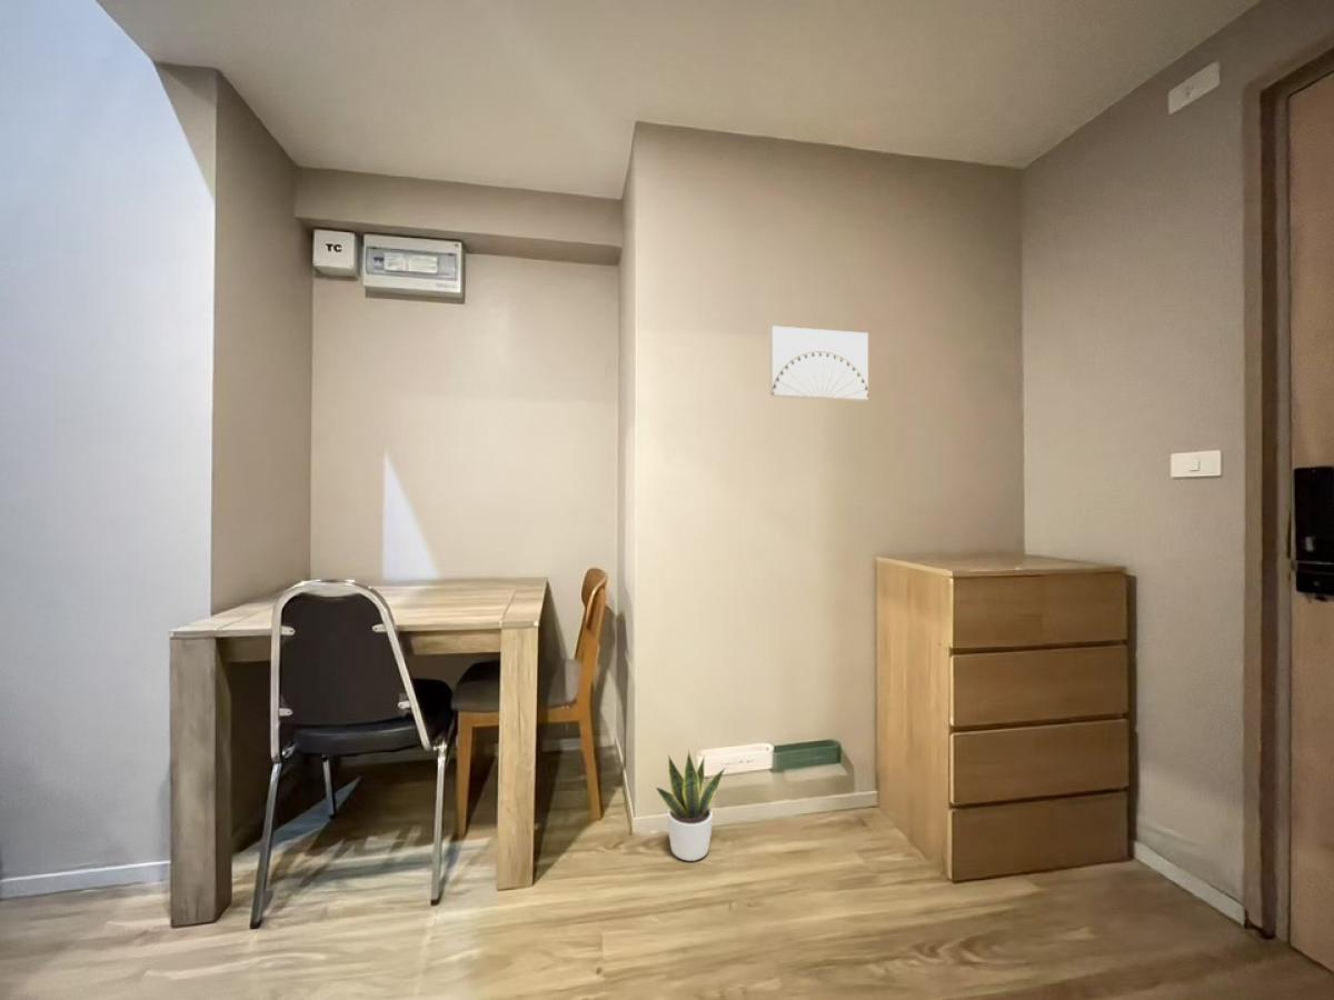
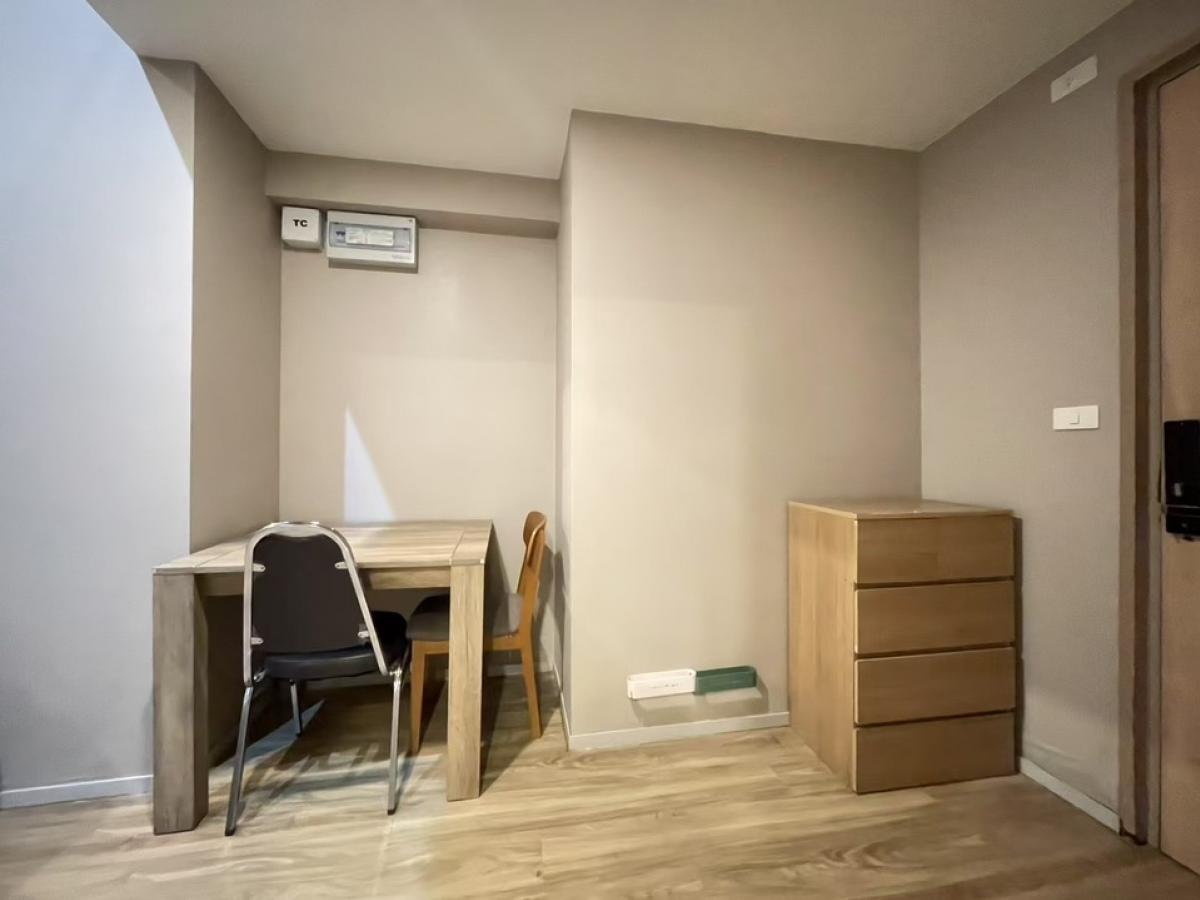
- potted plant (691, 798)
- wall art (818, 364)
